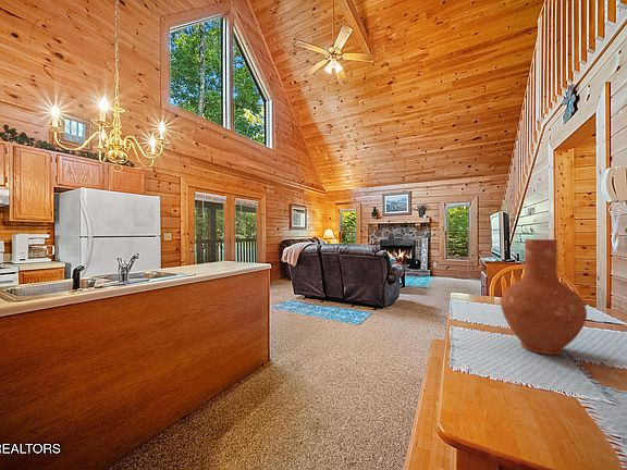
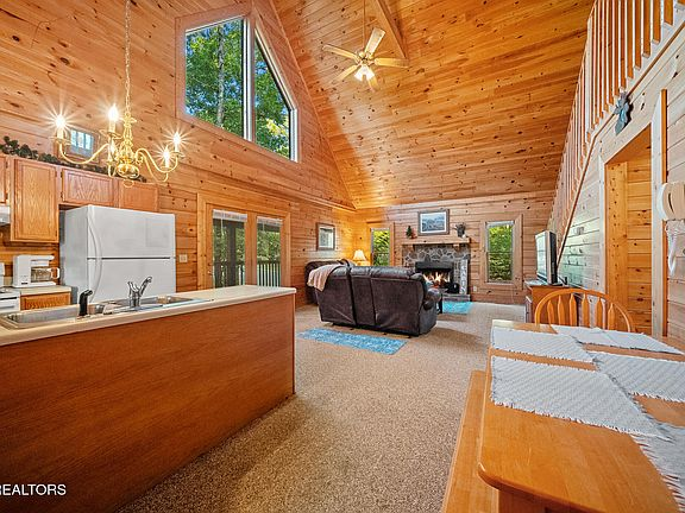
- vase (540, 294)
